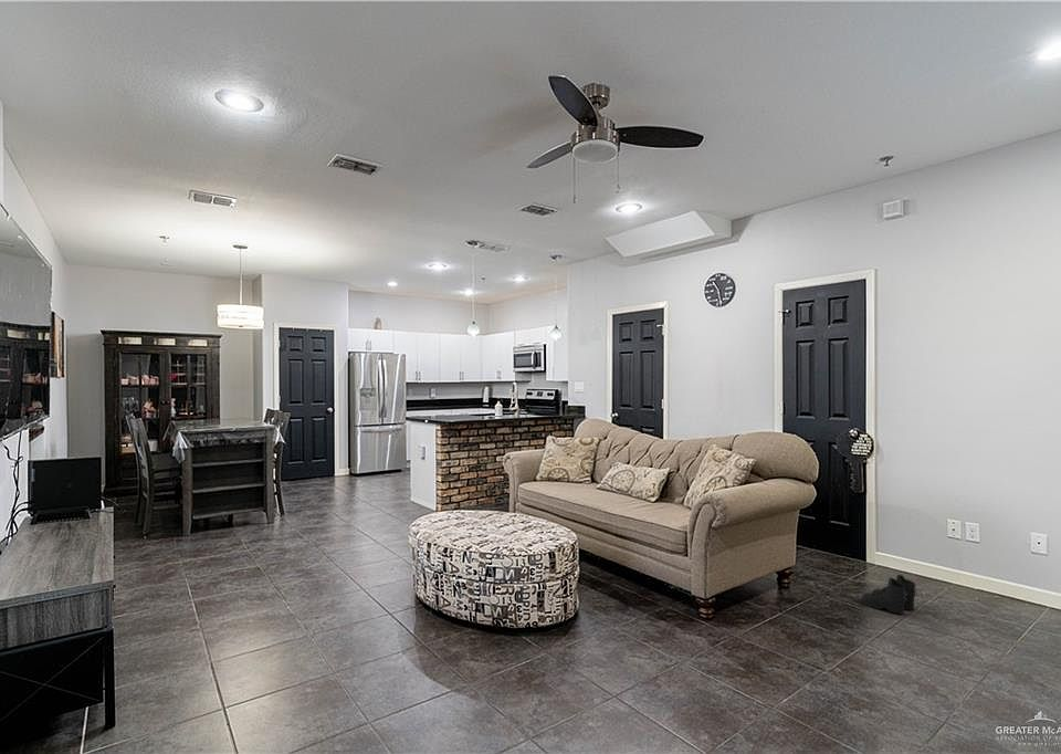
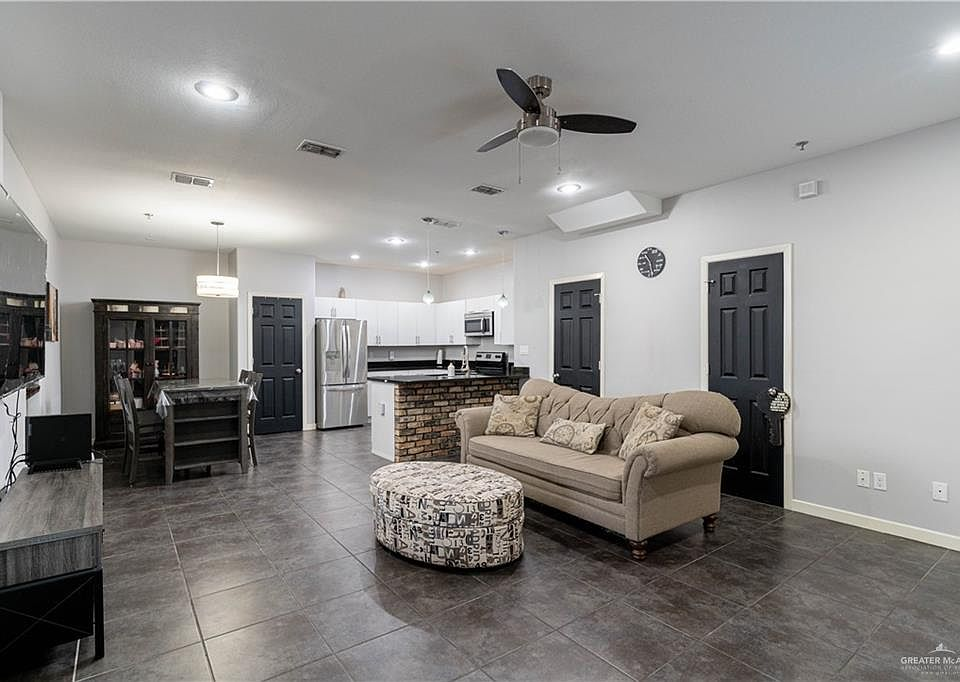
- boots (887, 590)
